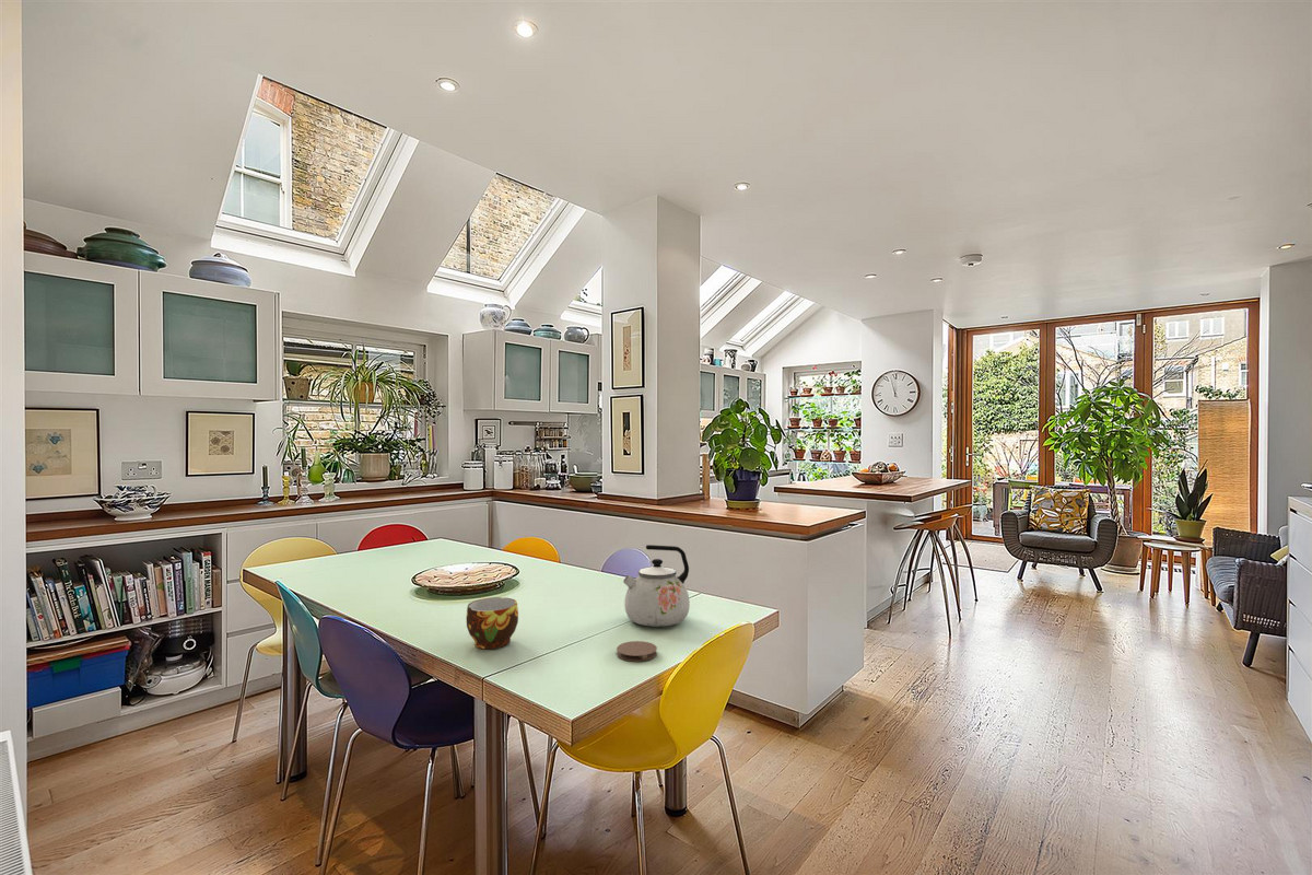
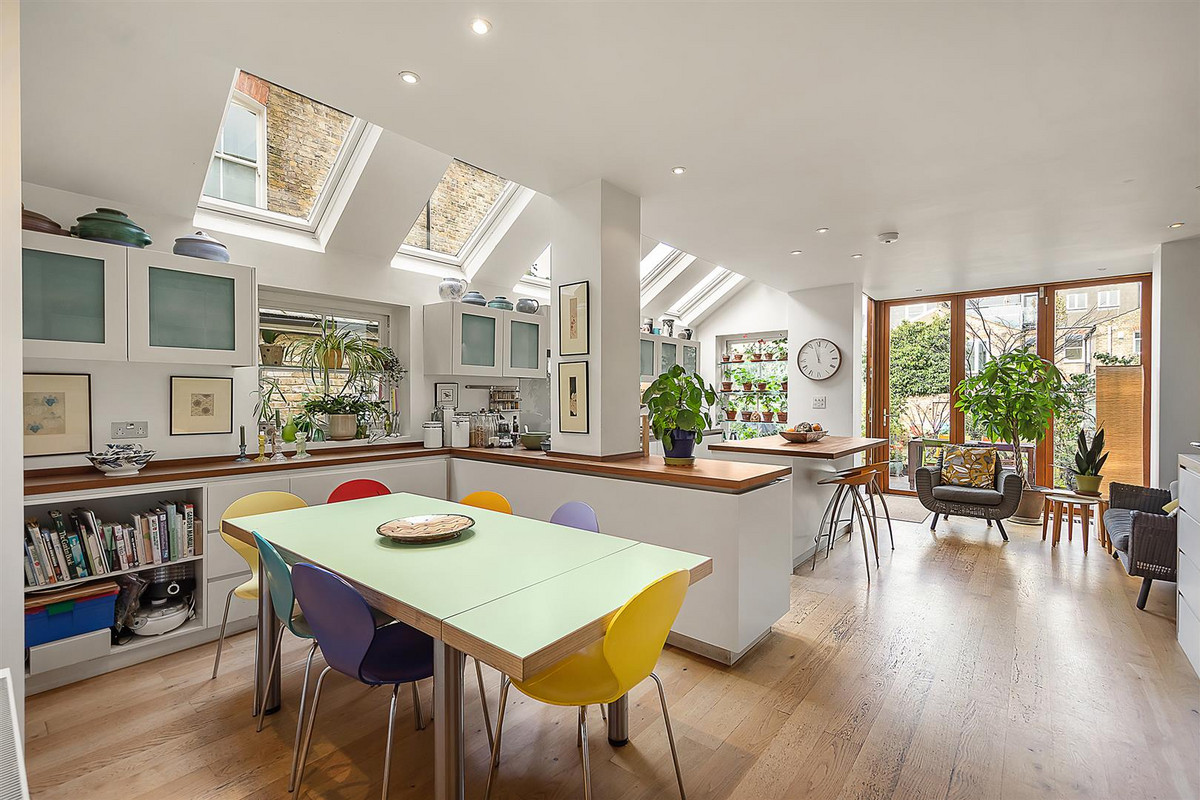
- kettle (656, 583)
- coaster (636, 651)
- cup (490, 622)
